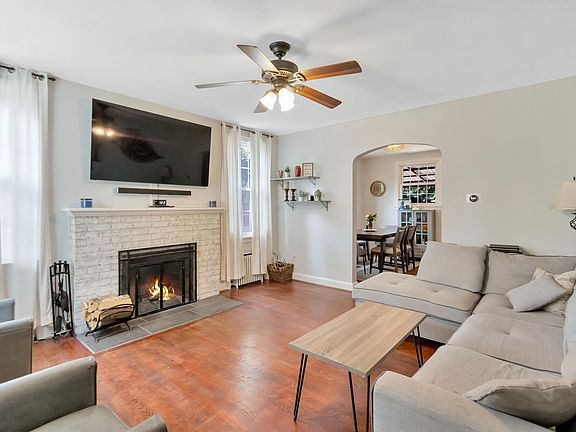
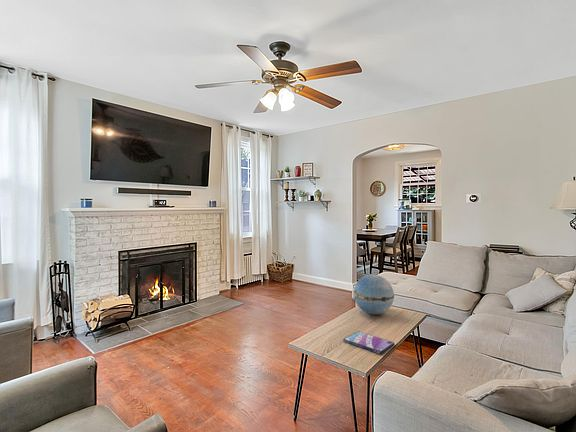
+ decorative orb (373, 294)
+ video game case (368, 341)
